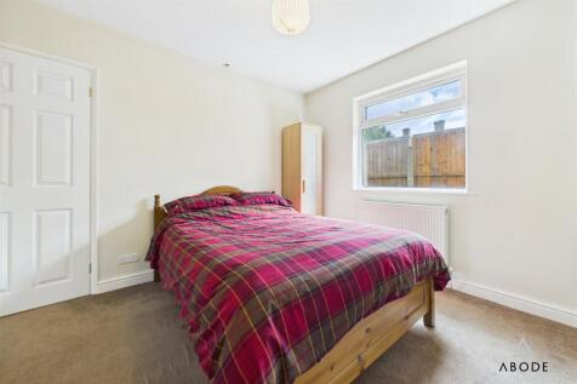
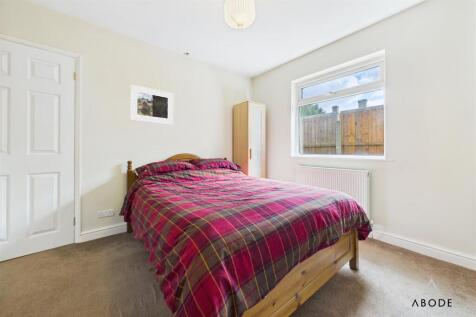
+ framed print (153, 105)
